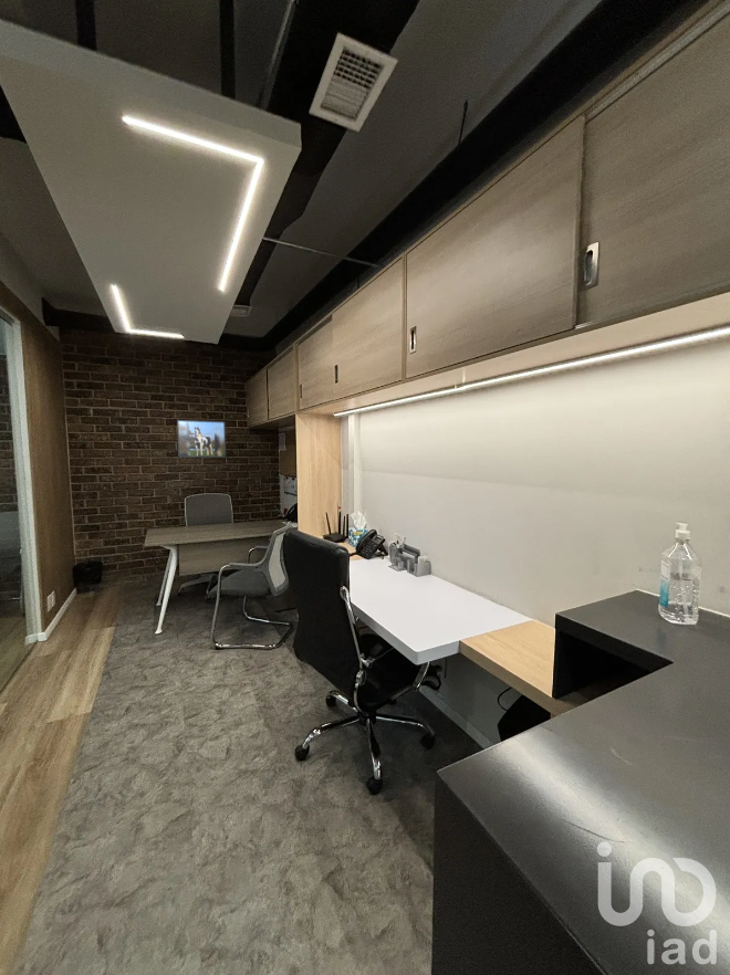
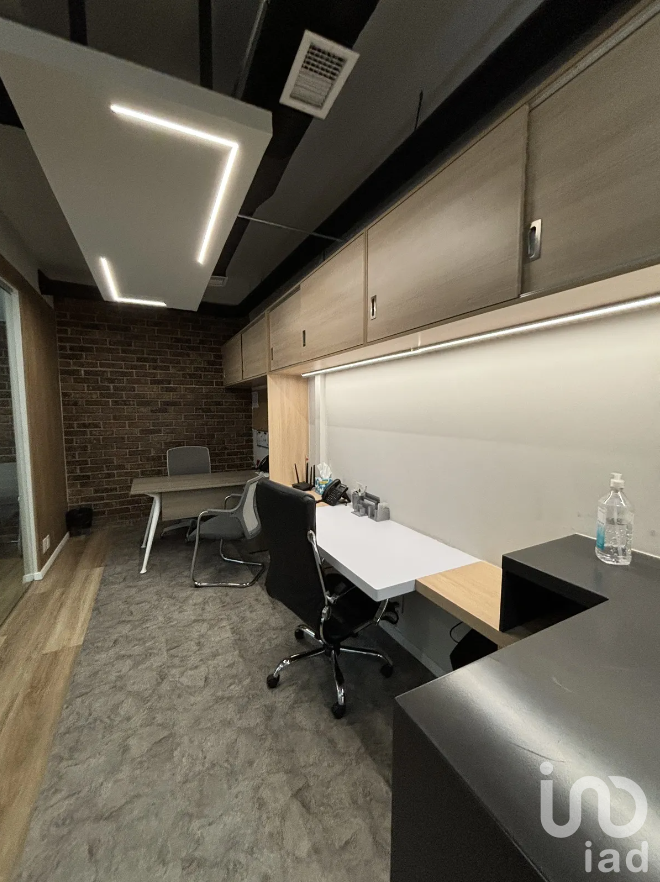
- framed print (201, 439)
